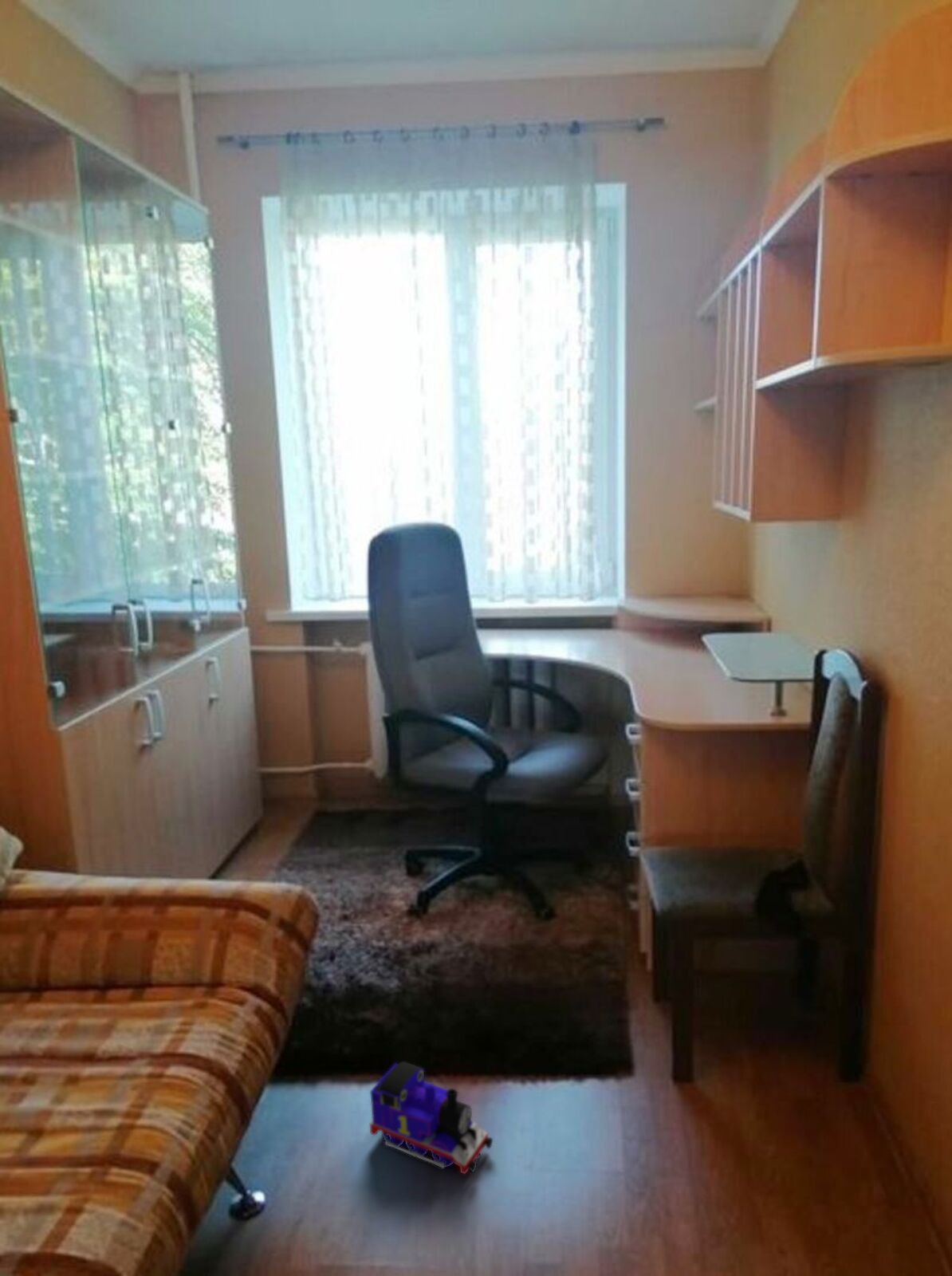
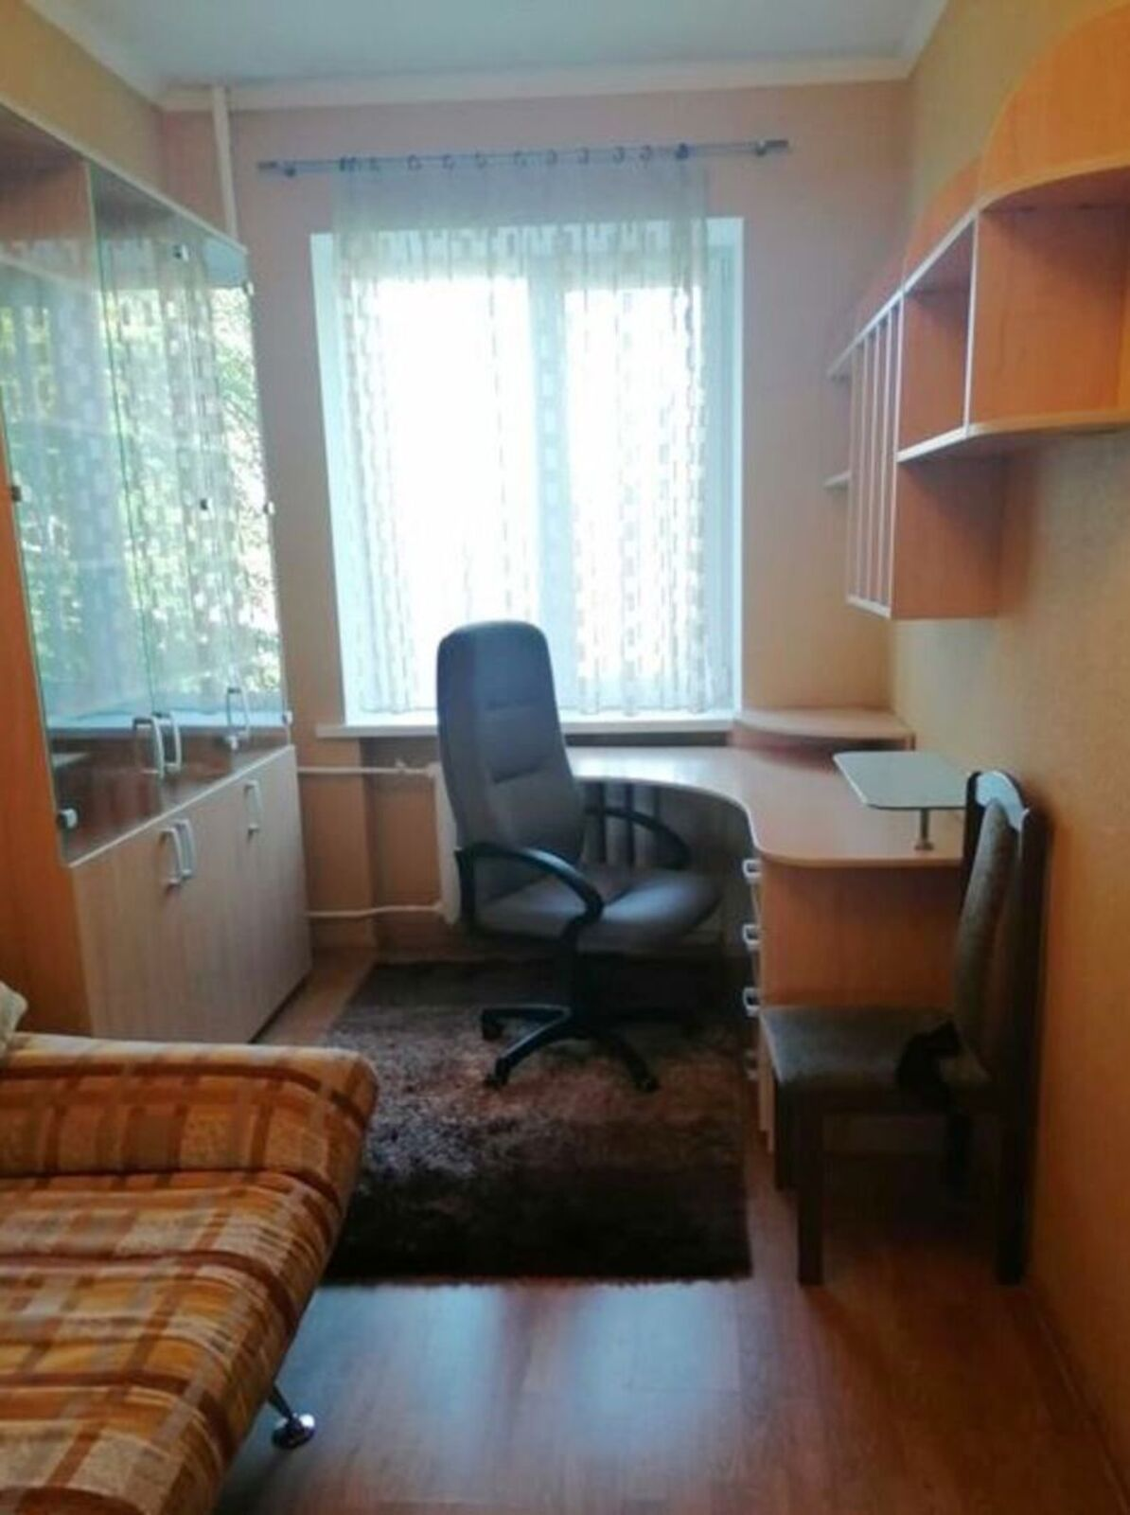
- toy train (431, 1113)
